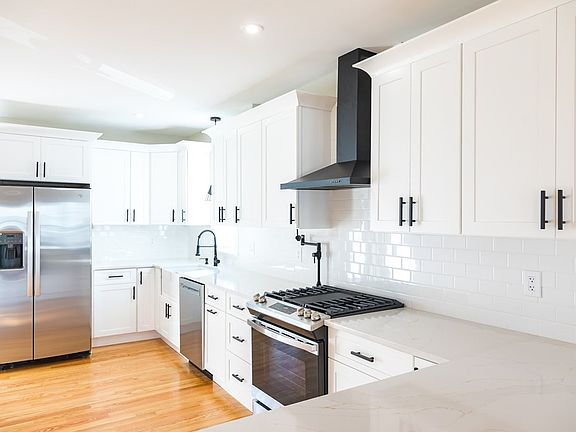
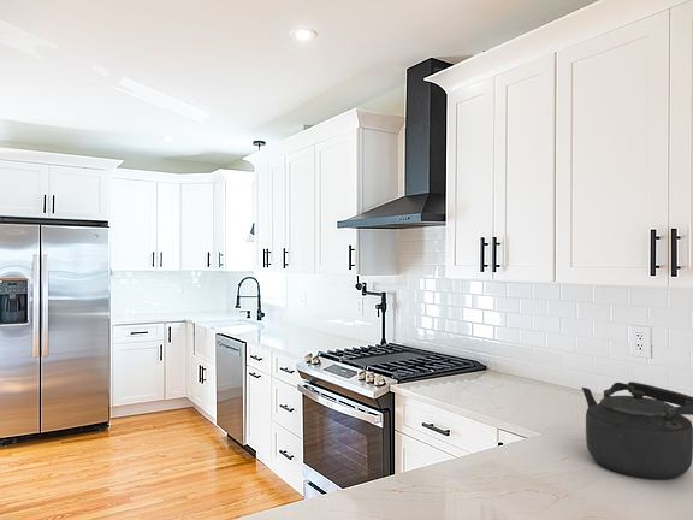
+ kettle (635, 425)
